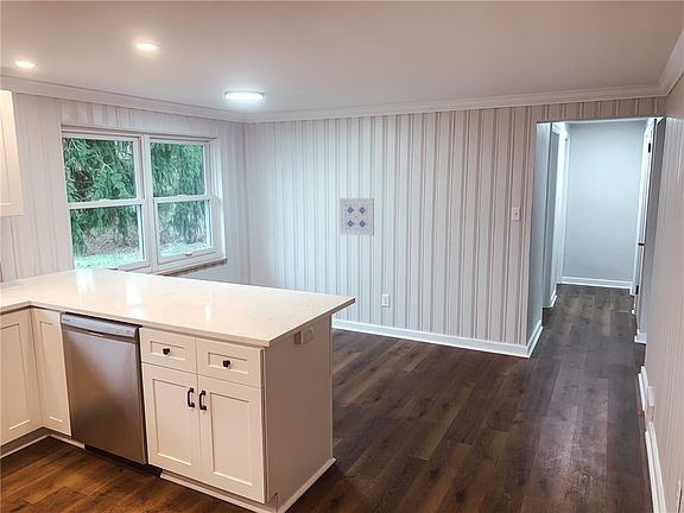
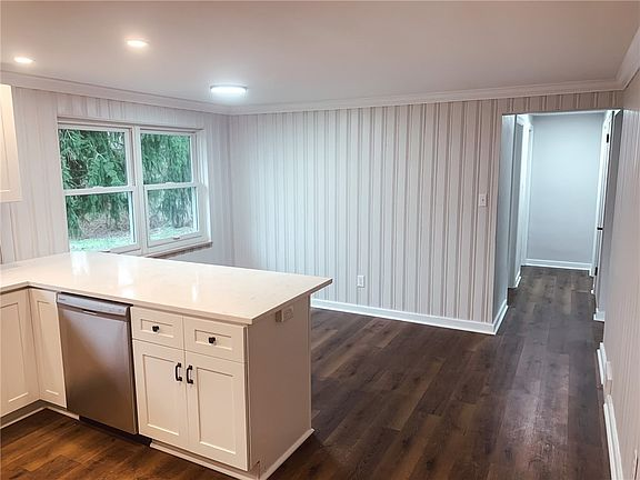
- wall art (356, 216)
